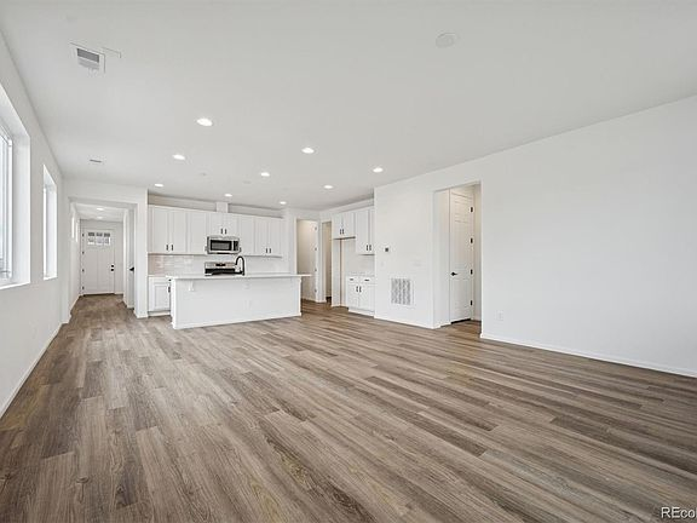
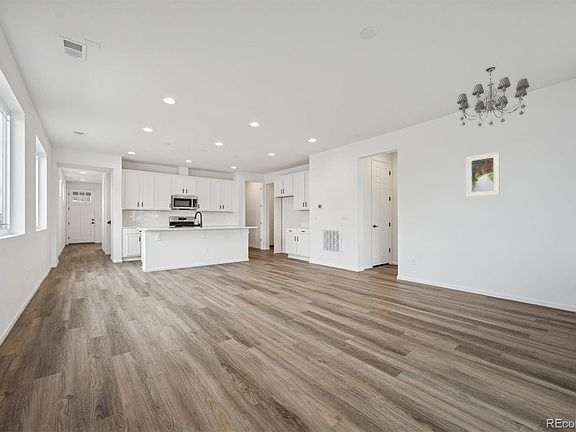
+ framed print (482, 175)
+ chandelier (490, 97)
